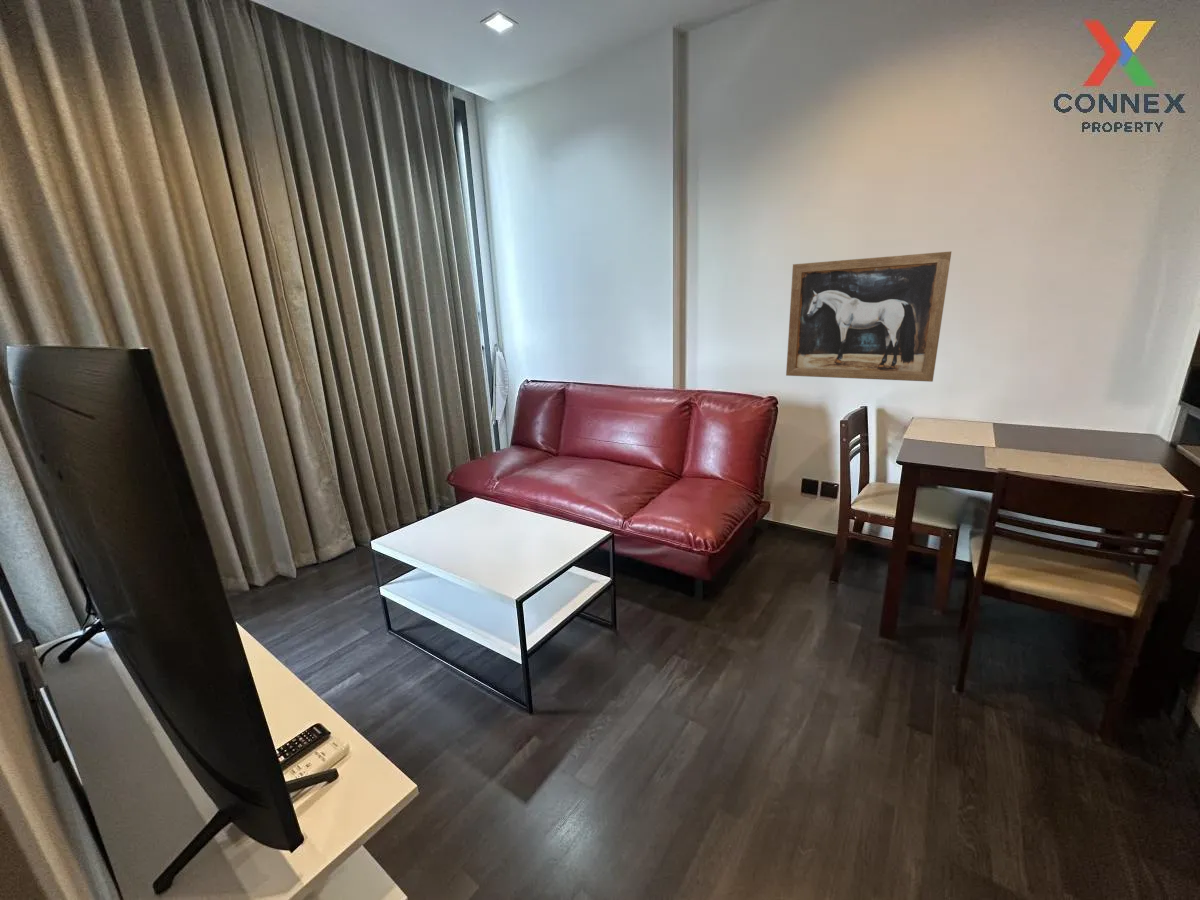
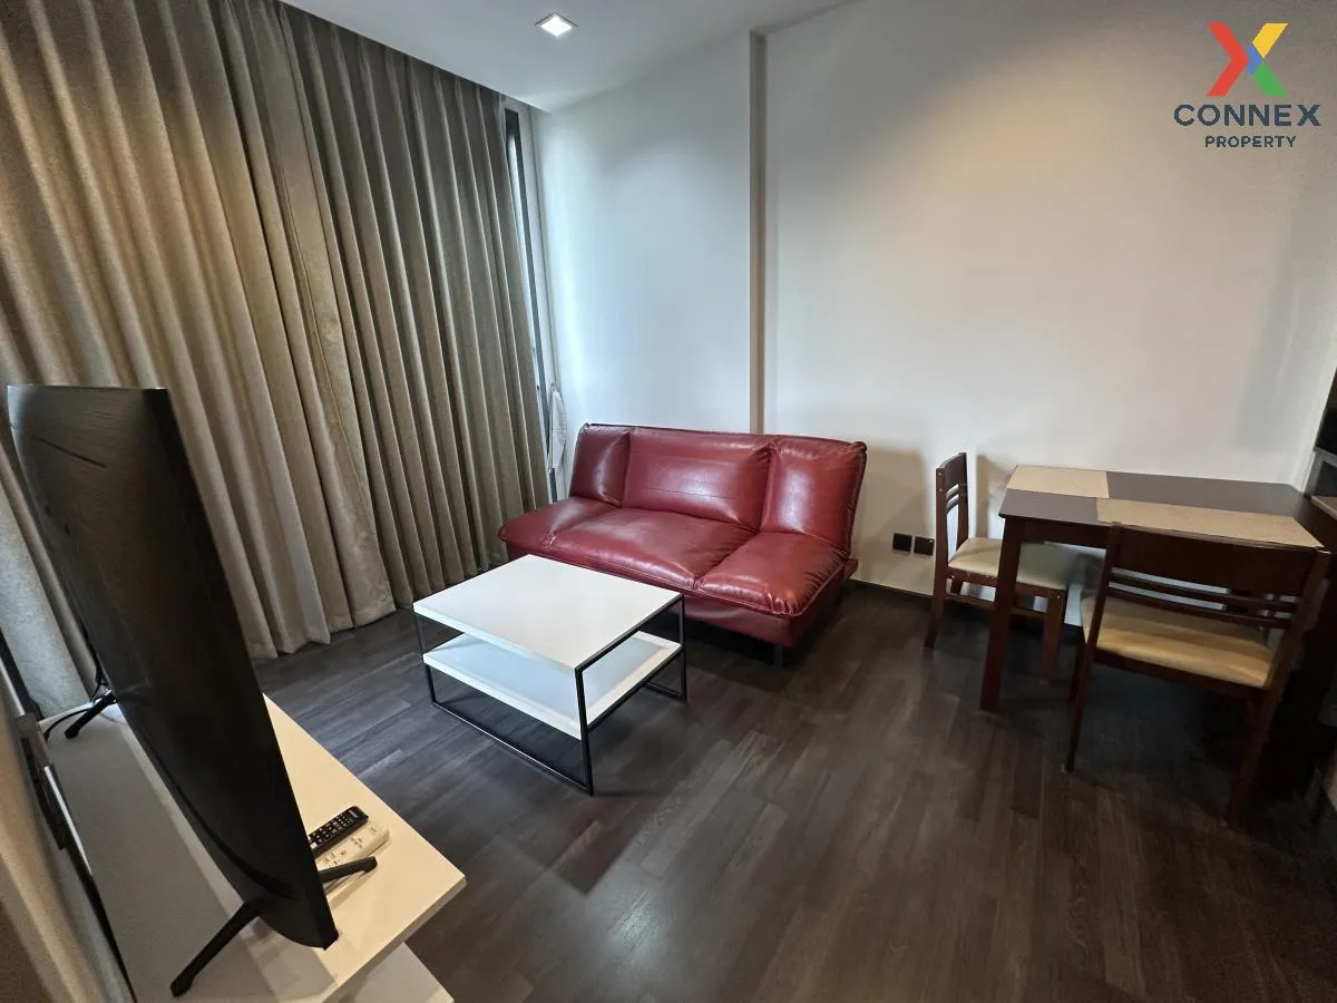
- wall art (859, 320)
